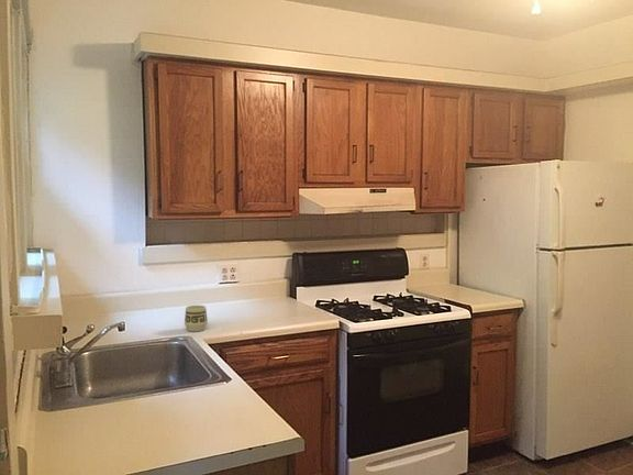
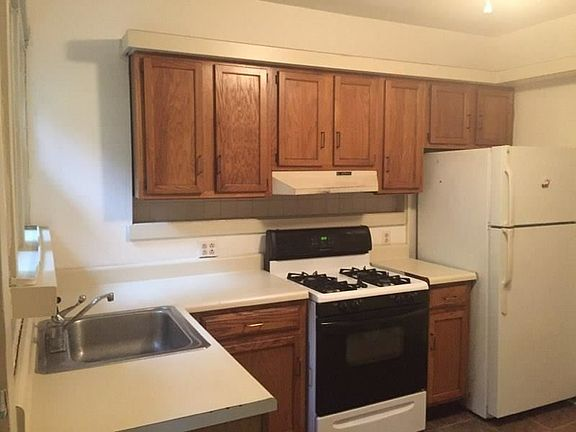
- cup (196, 318)
